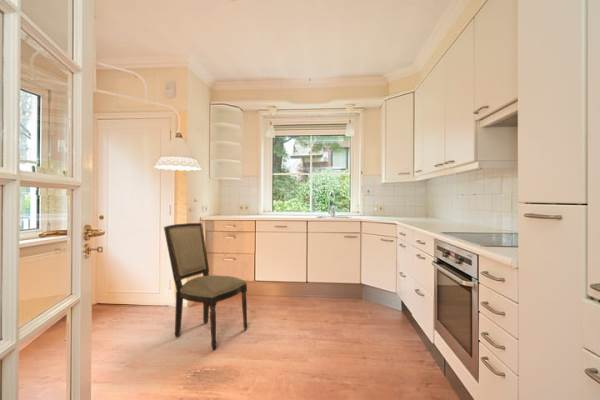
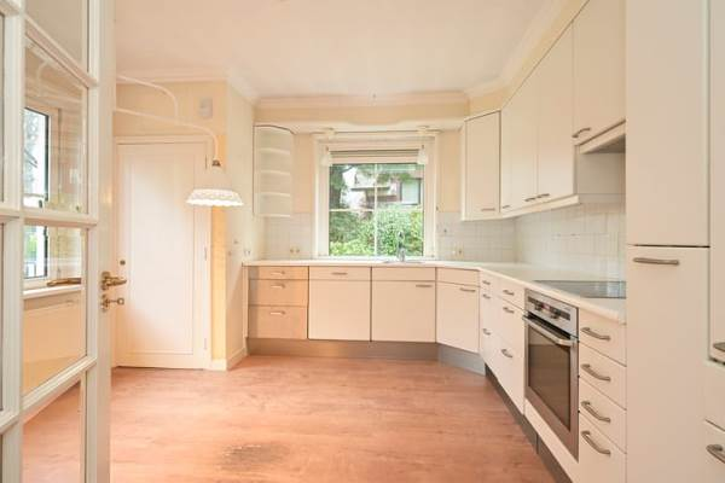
- dining chair (206, 279)
